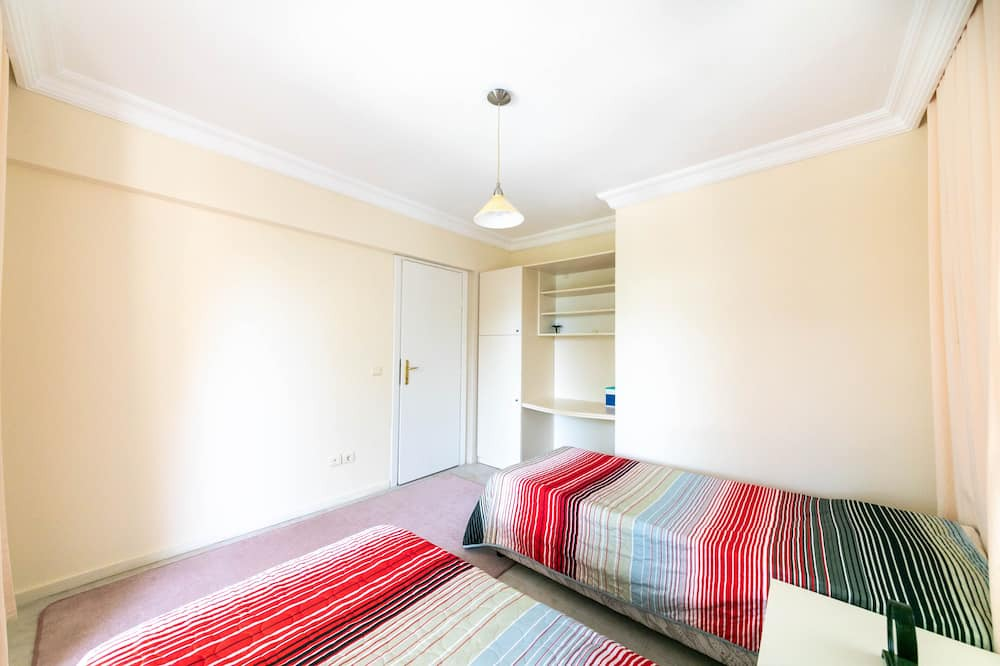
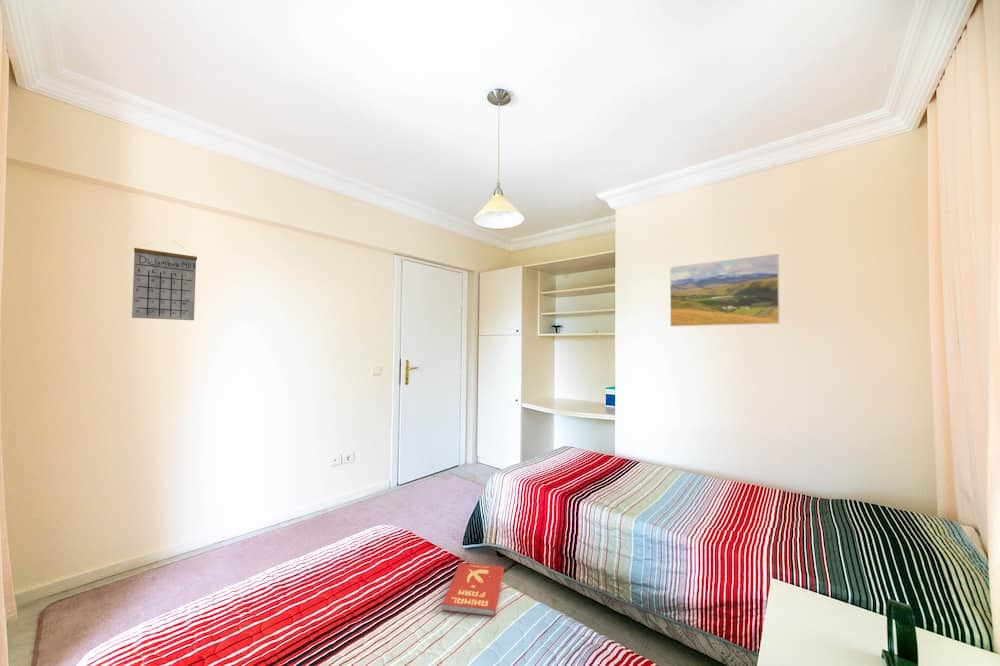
+ calendar (166, 277)
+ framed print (720, 293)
+ book (475, 586)
